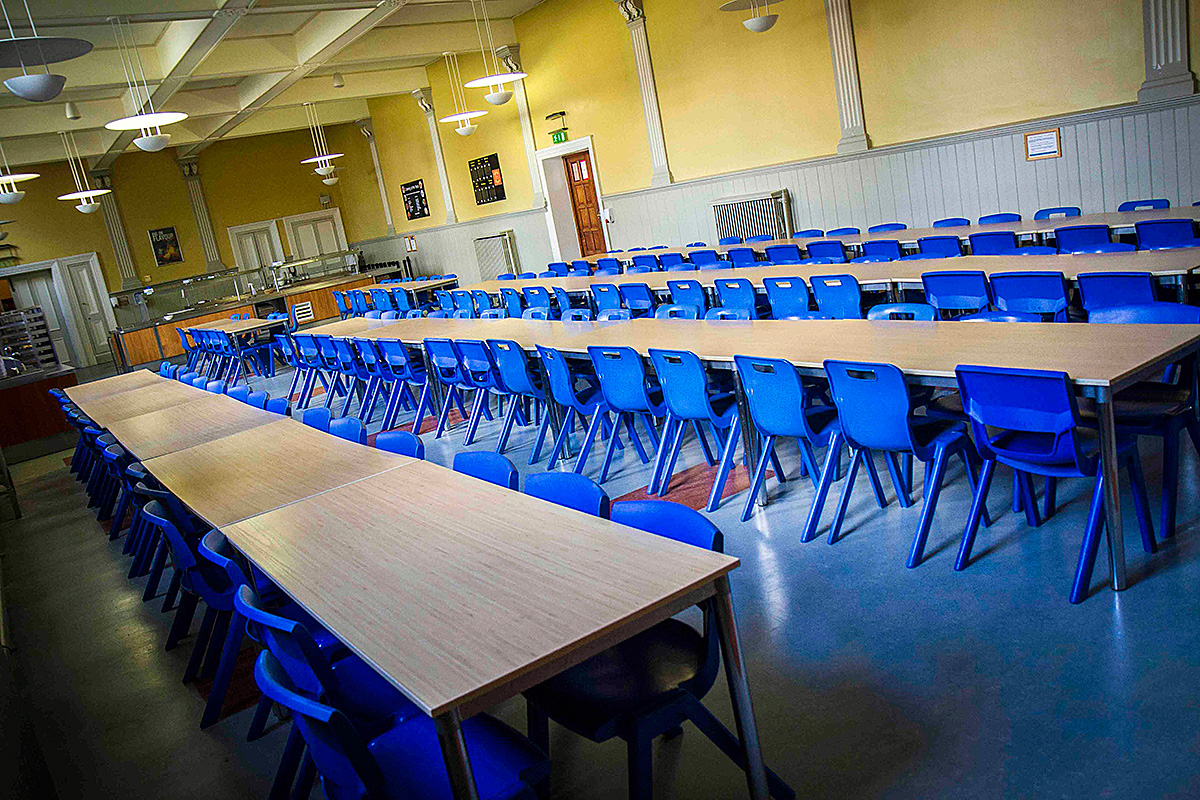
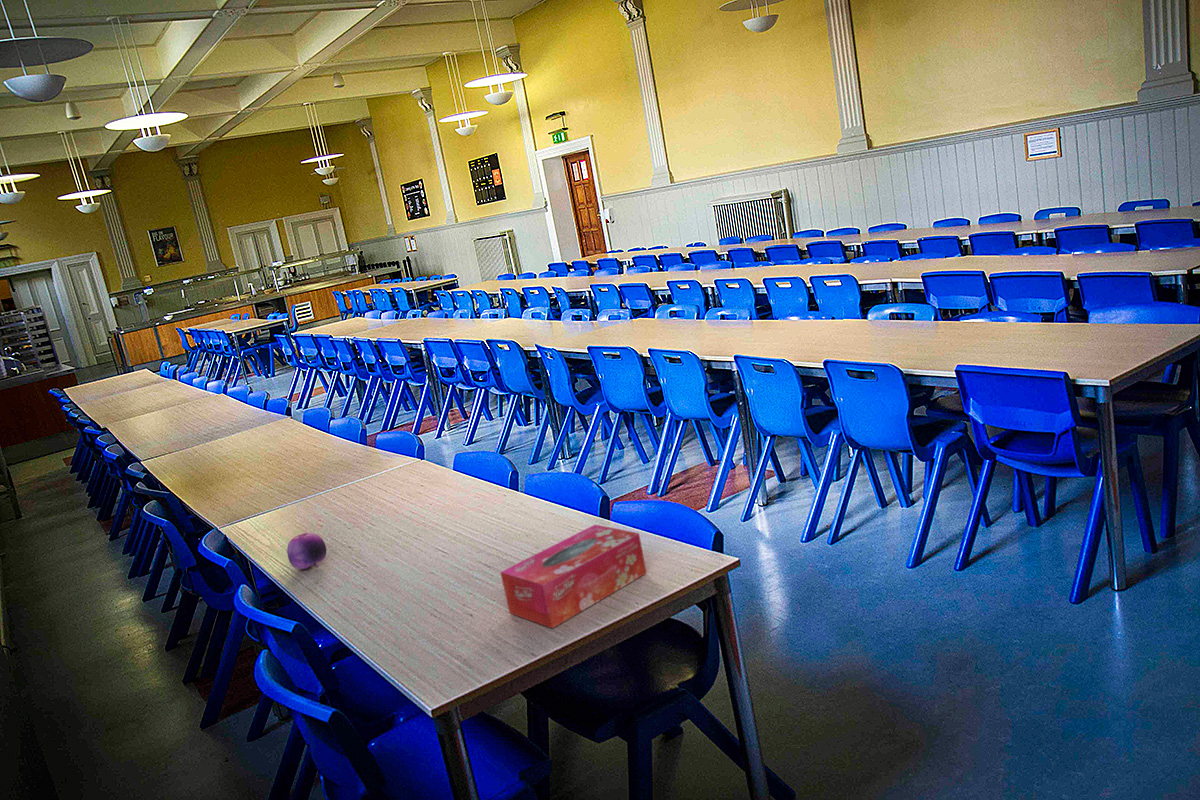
+ fruit (305, 550)
+ tissue box (575, 572)
